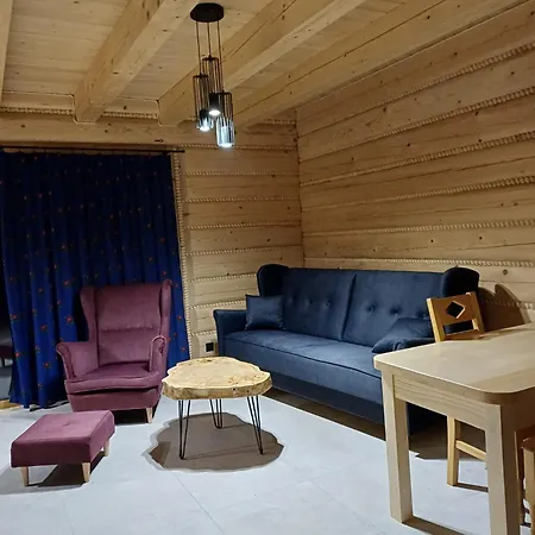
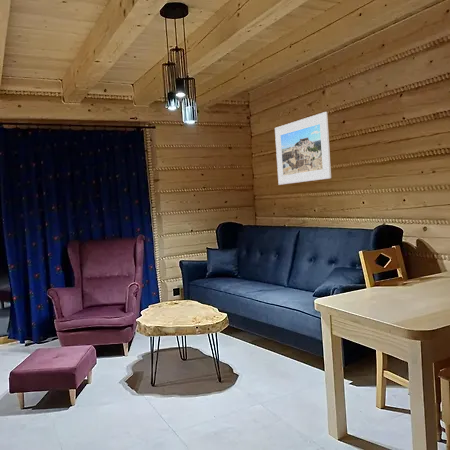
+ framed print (300, 151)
